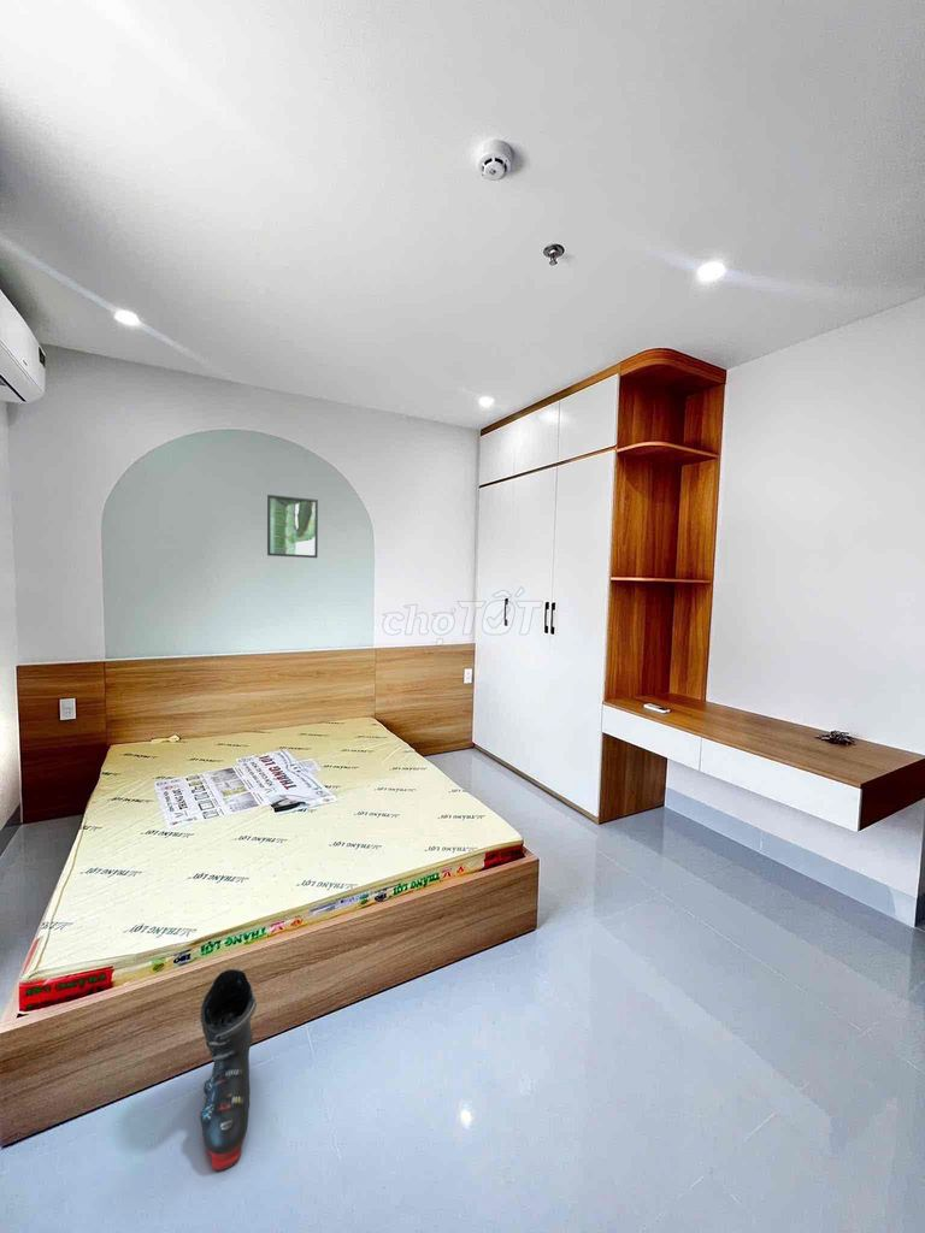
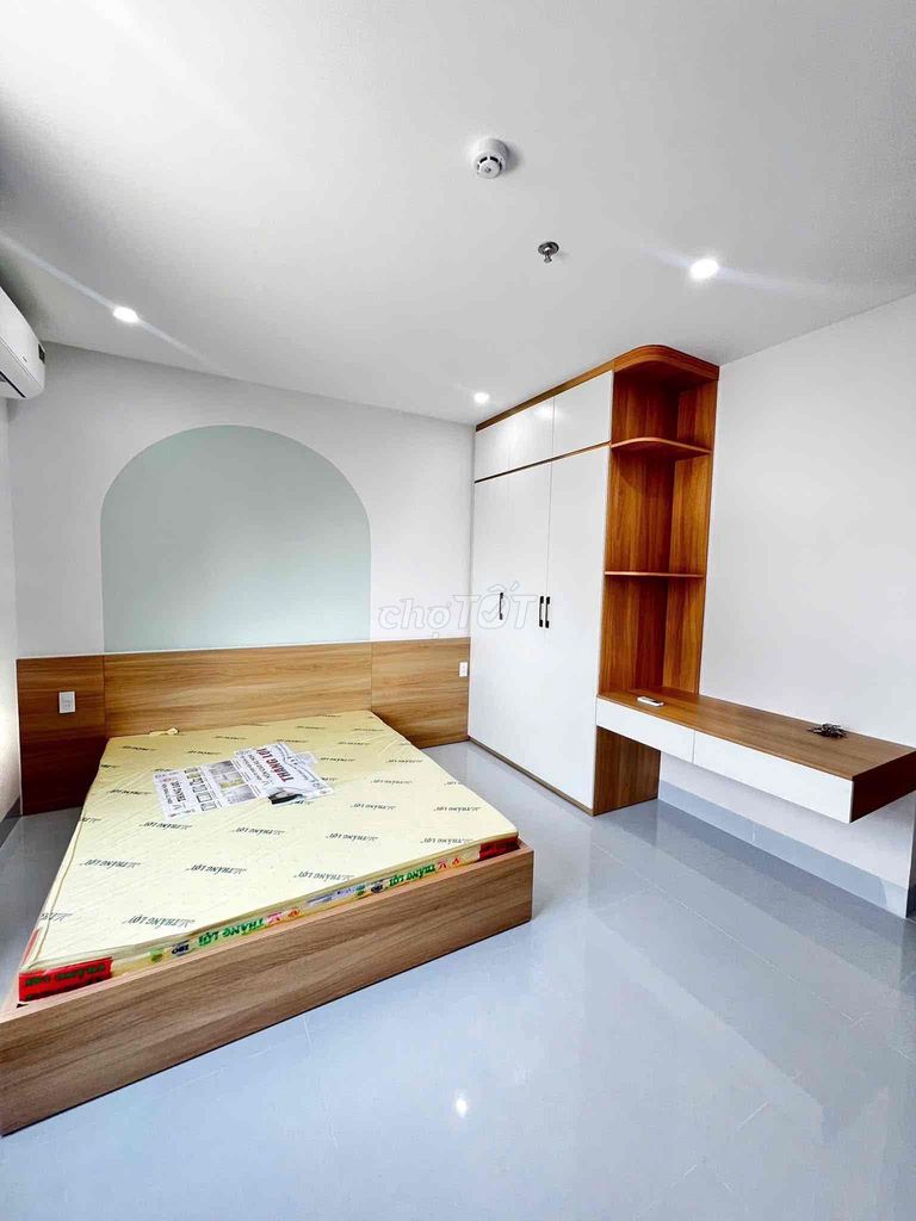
- ski boot (229, 1051)
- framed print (293, 526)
